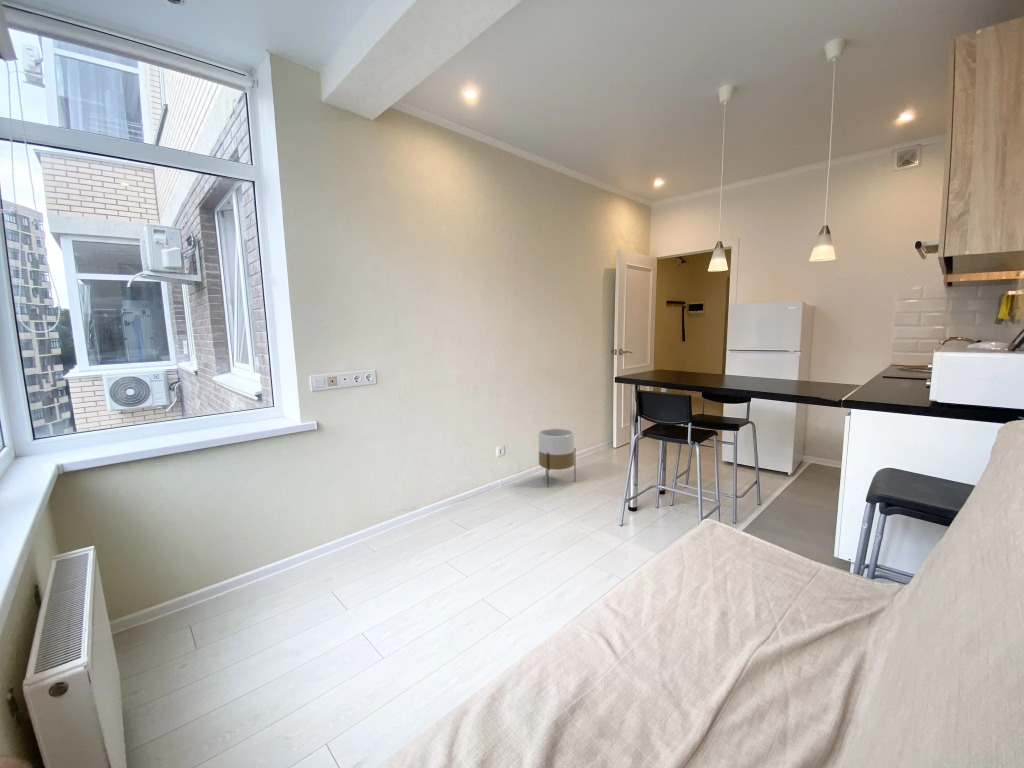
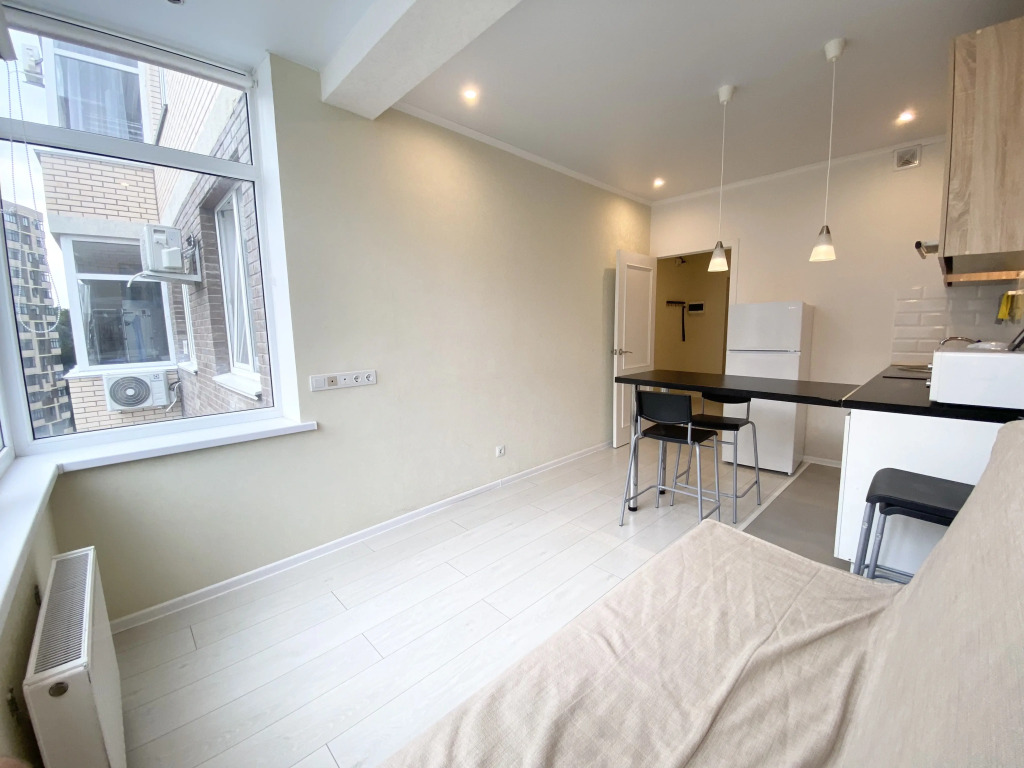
- planter (555, 456)
